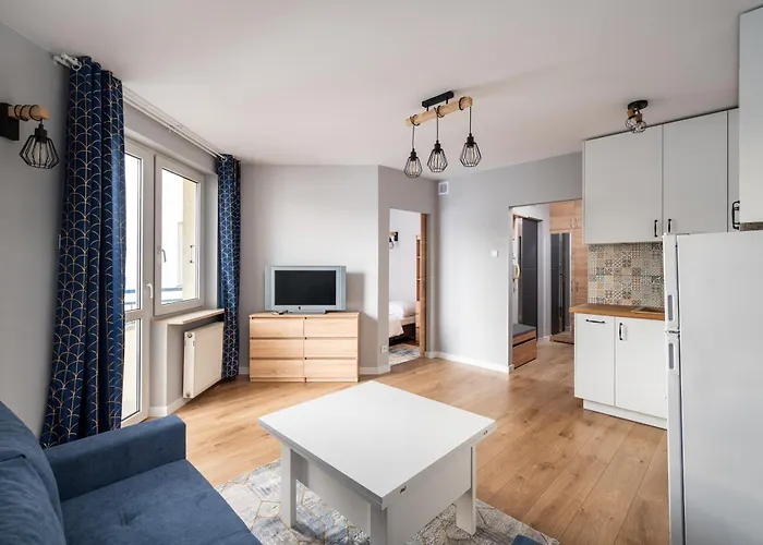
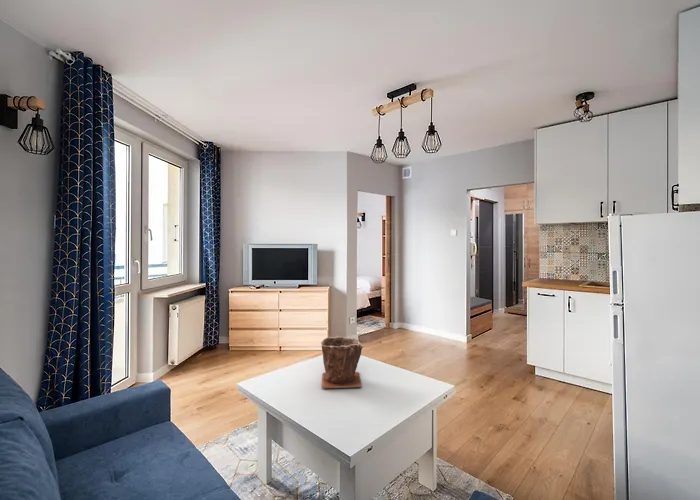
+ plant pot (341, 360)
